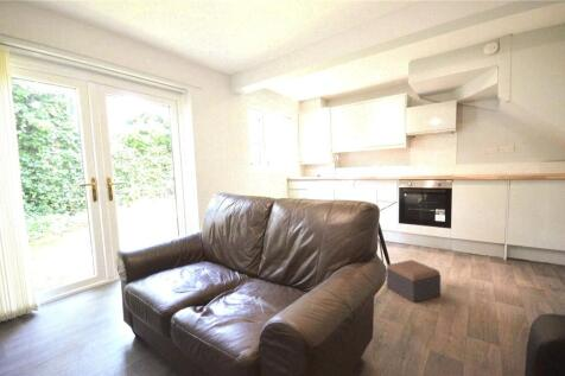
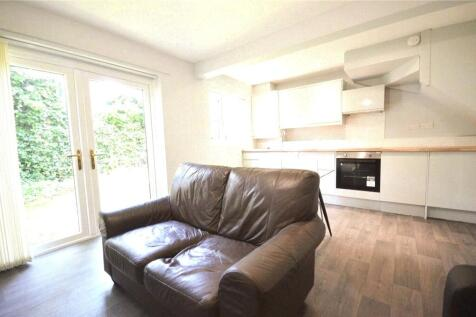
- footstool (412, 279)
